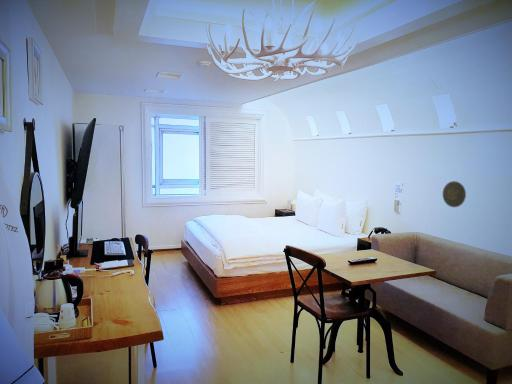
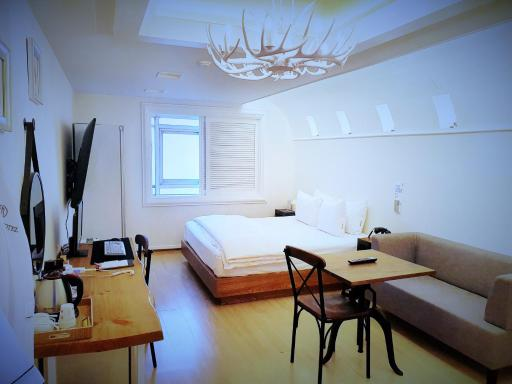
- decorative plate (453, 194)
